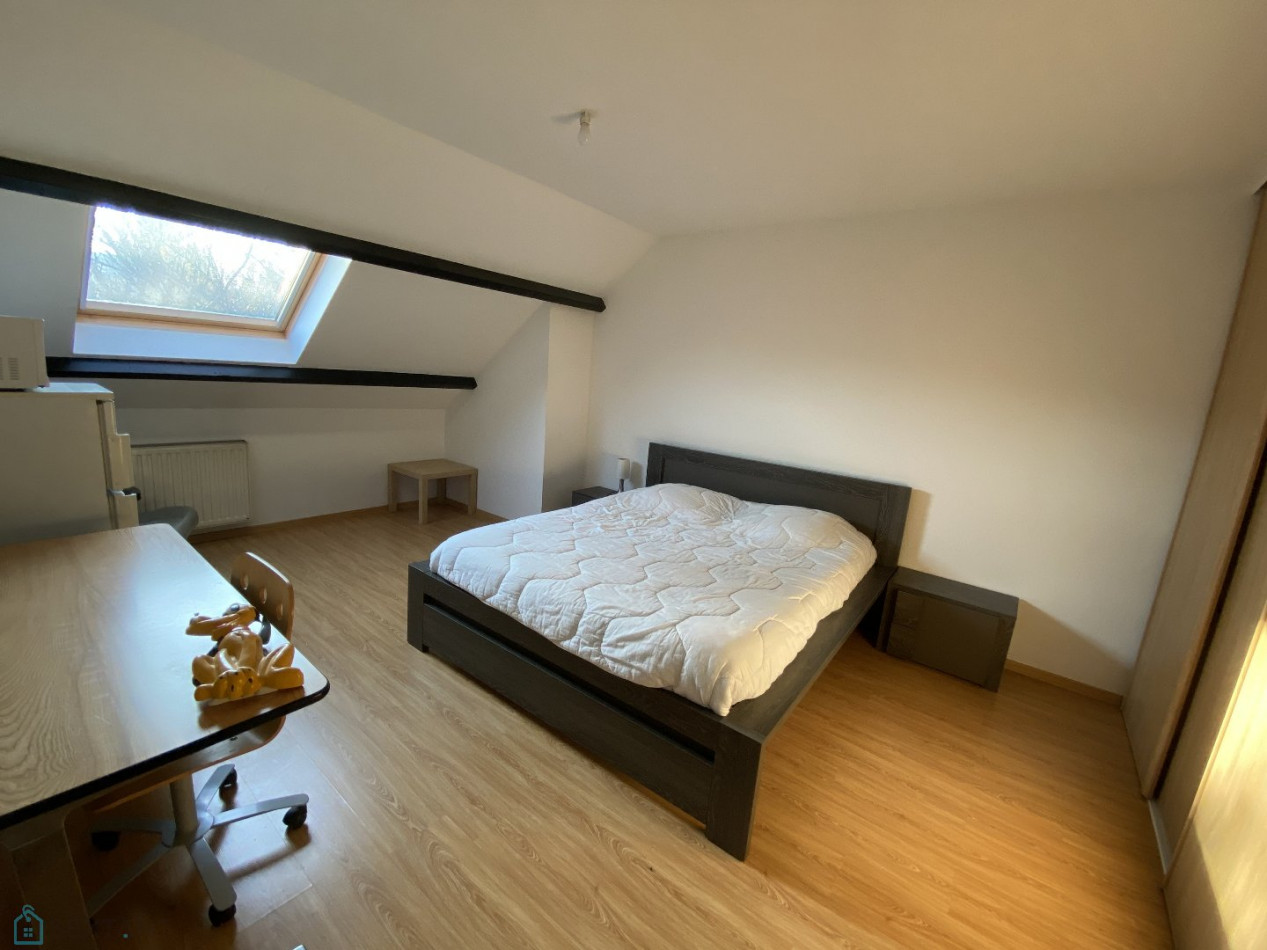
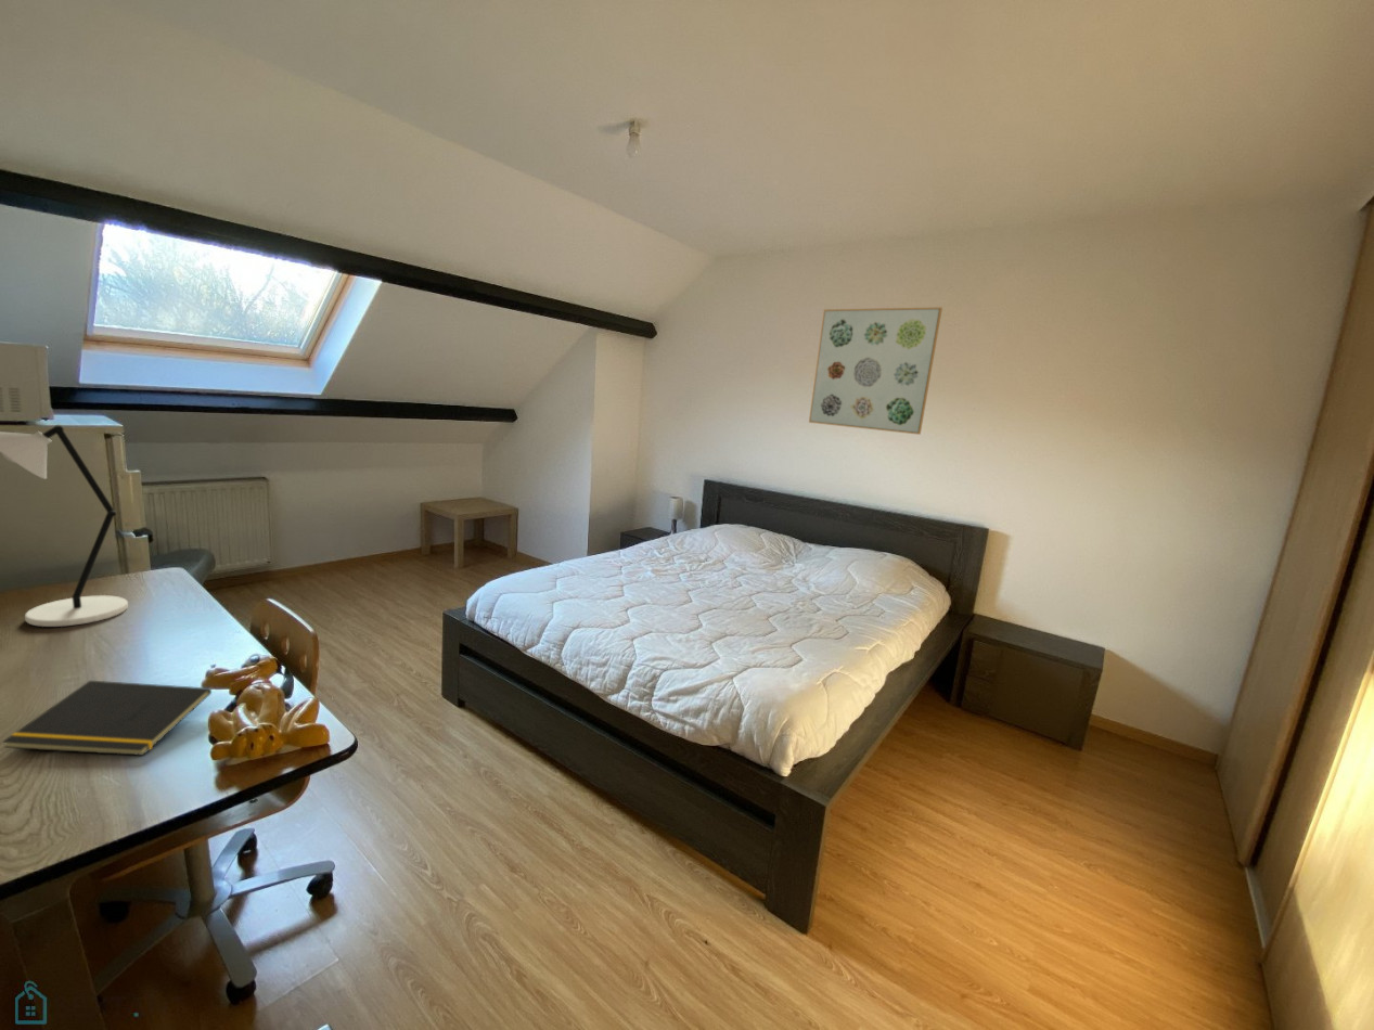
+ wall art (870, 369)
+ notepad (115, 716)
+ desk lamp (97, 537)
